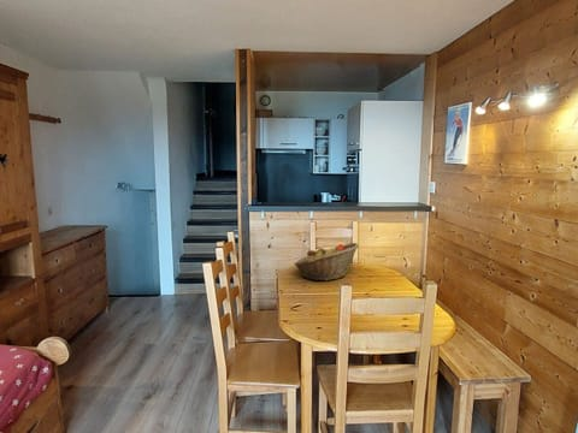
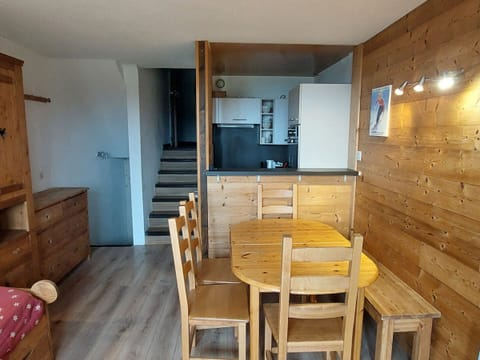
- fruit basket (326, 259)
